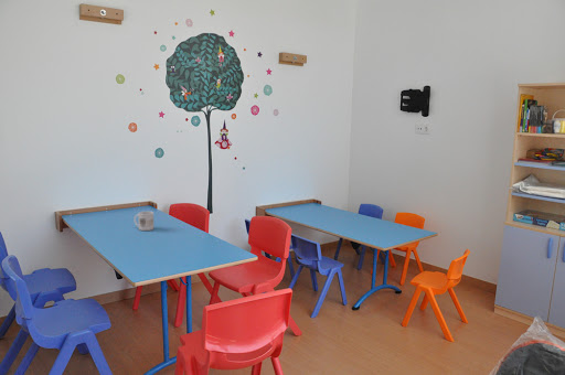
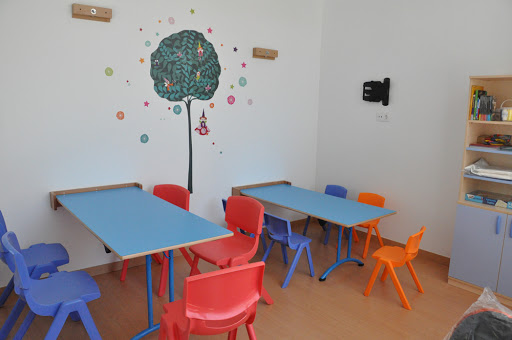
- mug (145, 221)
